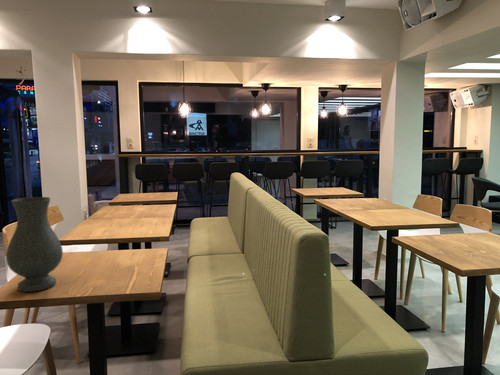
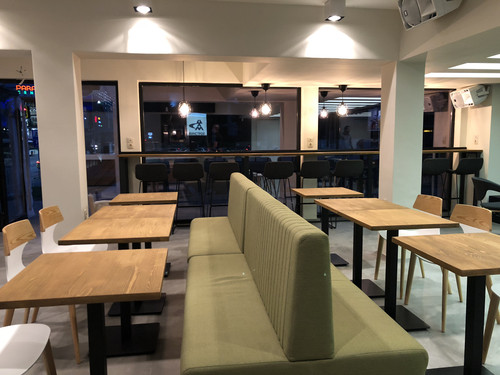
- vase (34, 243)
